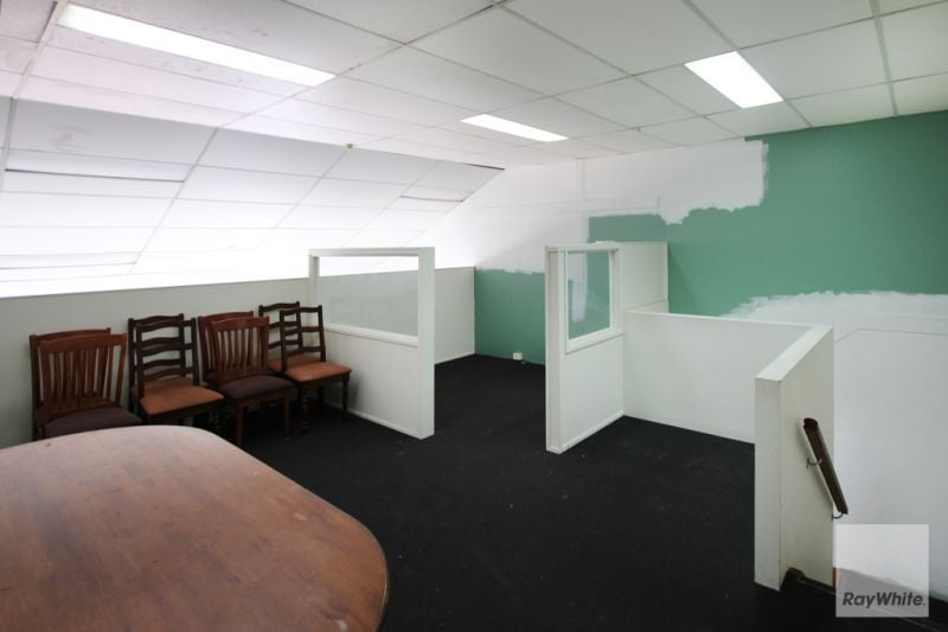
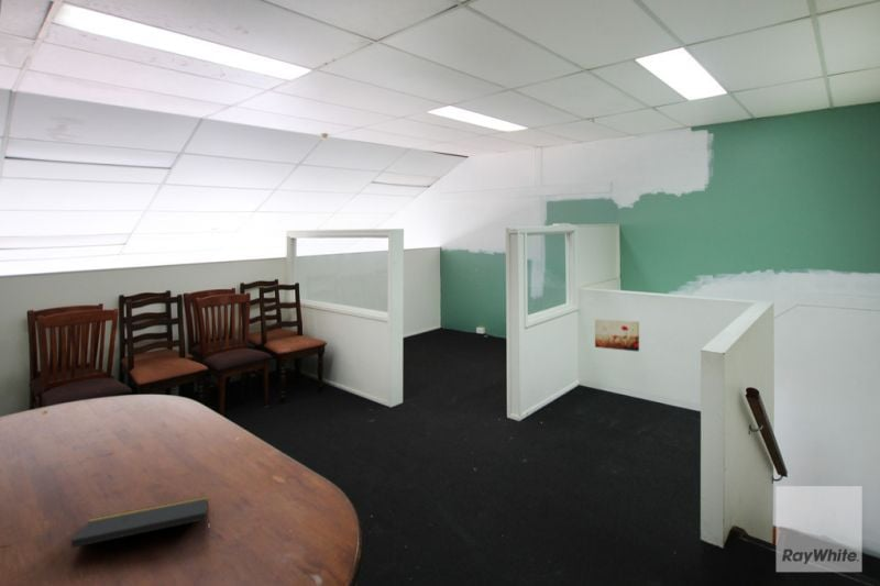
+ notepad (147, 519)
+ wall art (616, 334)
